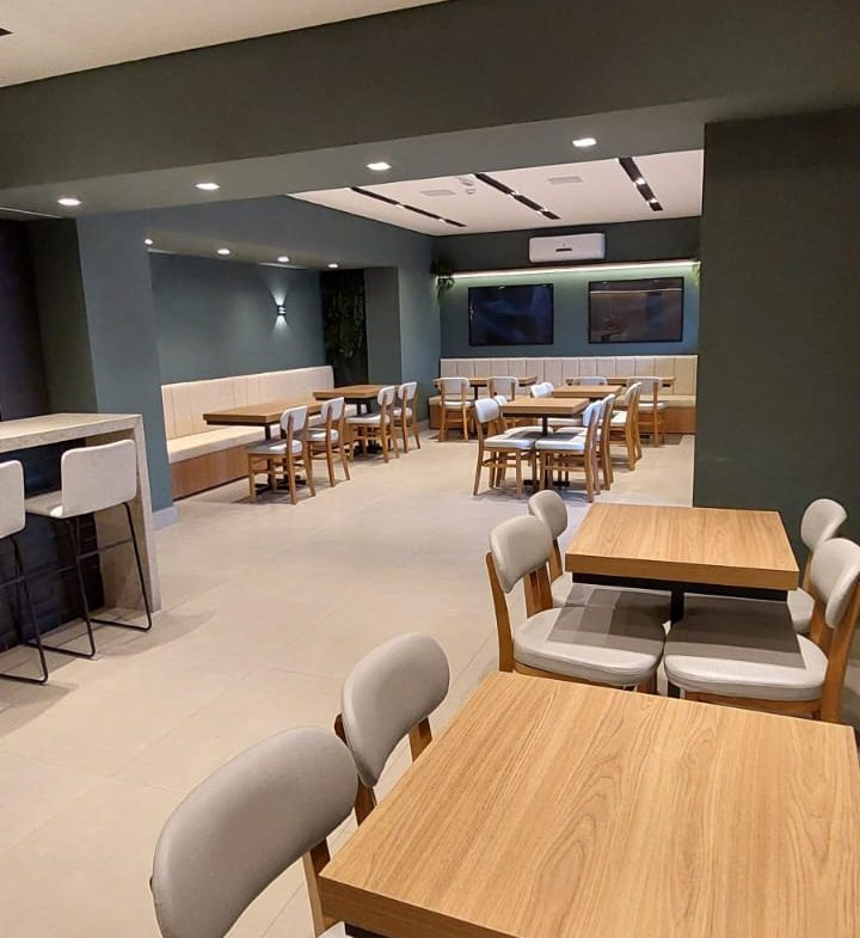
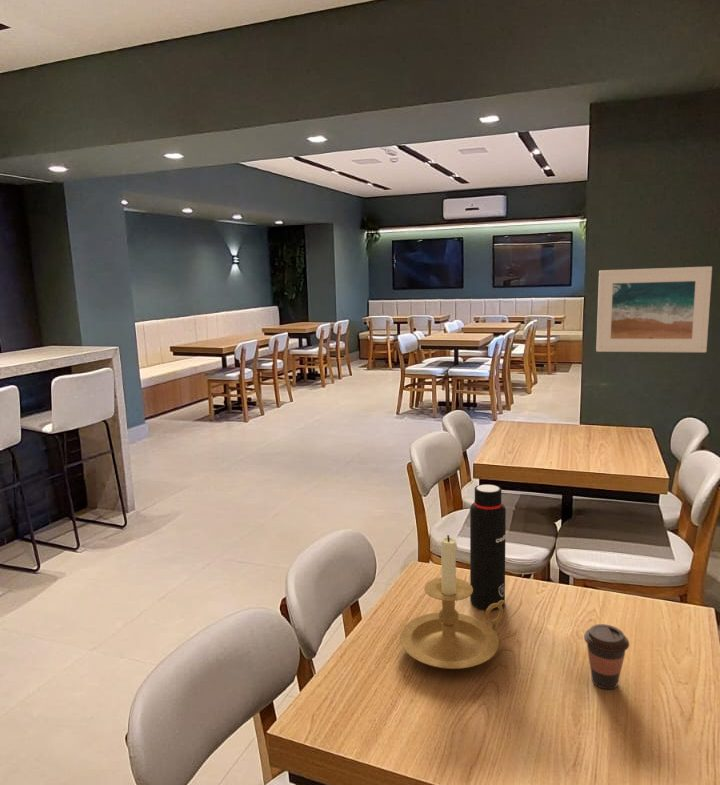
+ candle holder (449, 593)
+ coffee cup (605, 657)
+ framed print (651, 310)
+ water bottle (489, 544)
